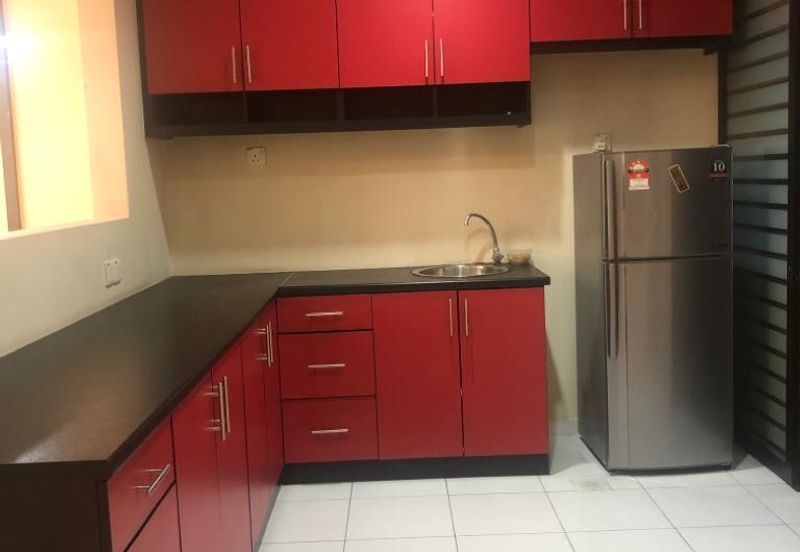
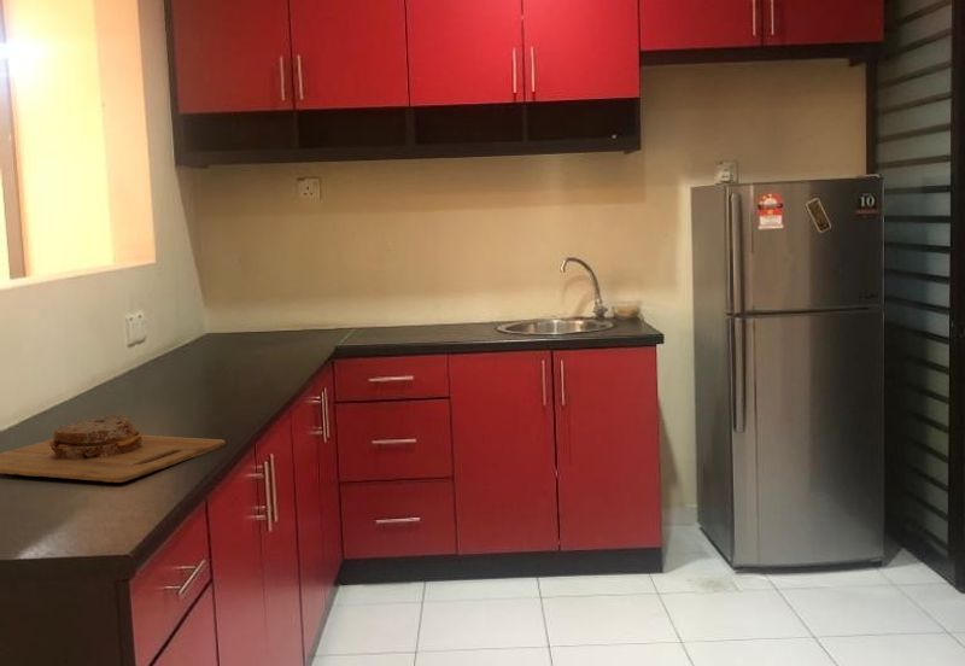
+ cutting board (96, 437)
